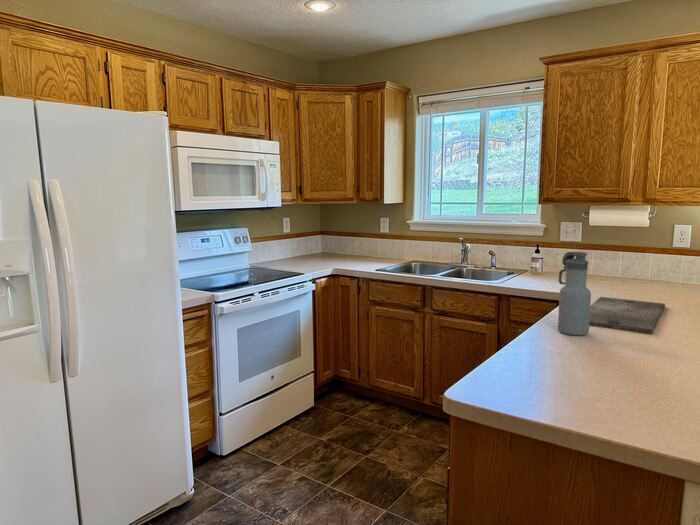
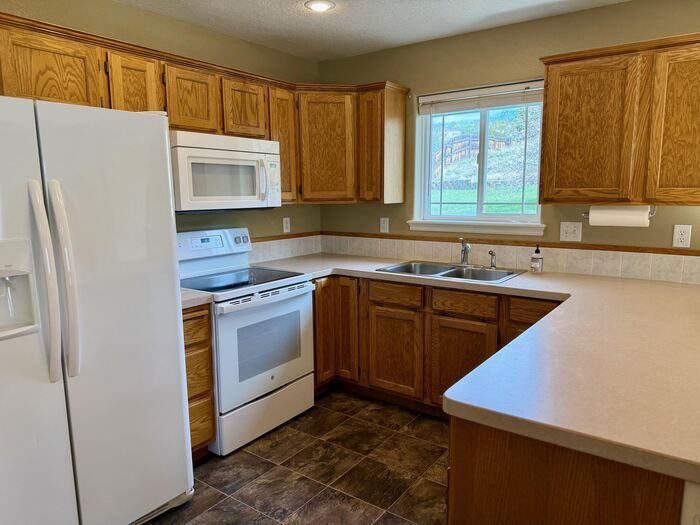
- water bottle (574, 292)
- cutting board (622, 312)
